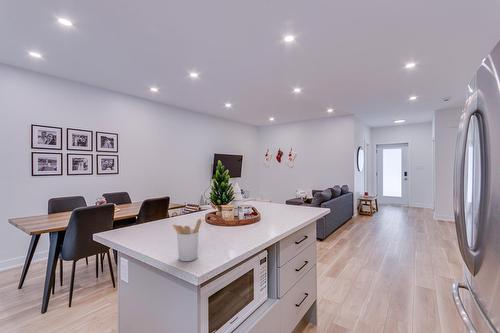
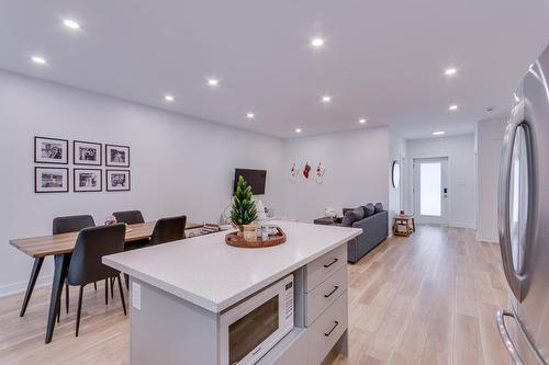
- utensil holder (186, 239)
